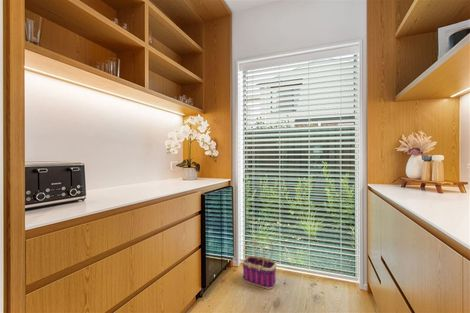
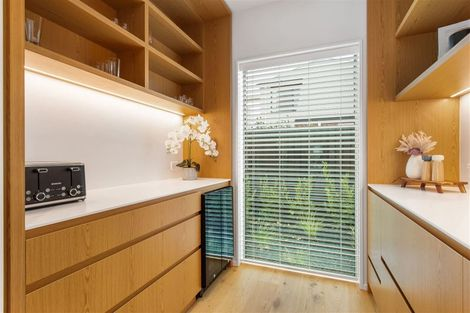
- basket (259, 259)
